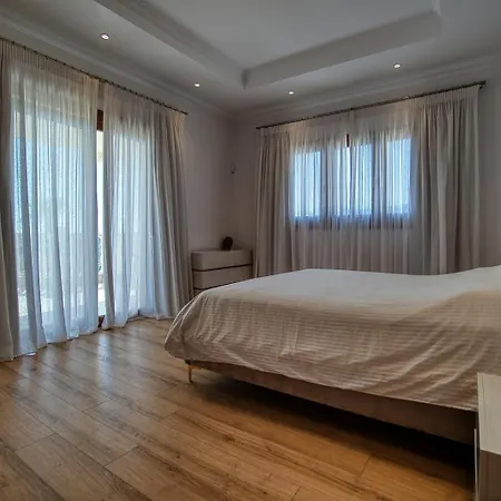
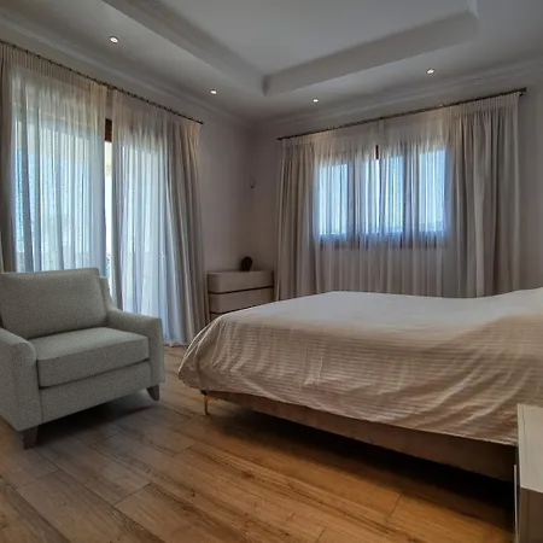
+ chair (70, 338)
